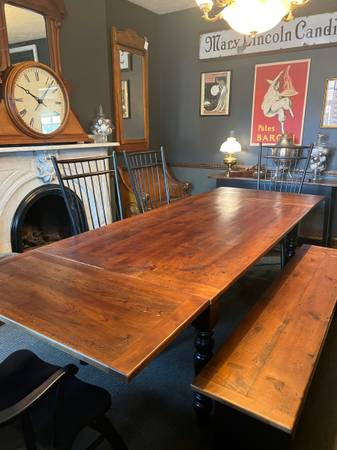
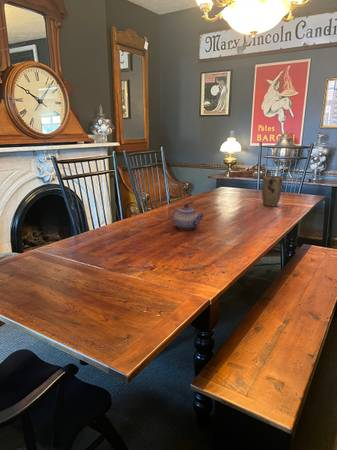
+ teapot (185, 215)
+ plant pot (271, 191)
